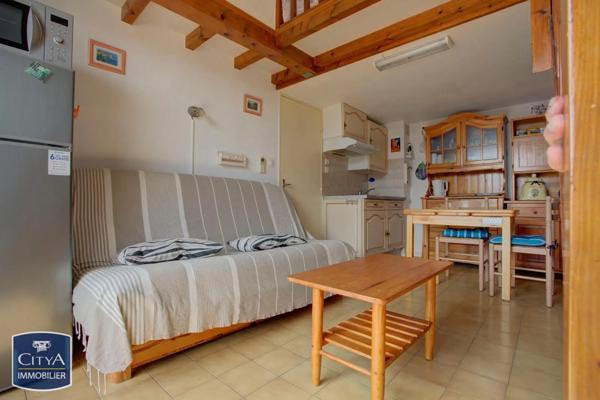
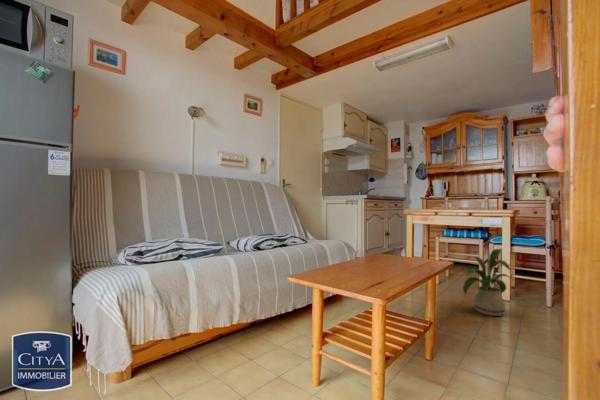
+ house plant (482, 280)
